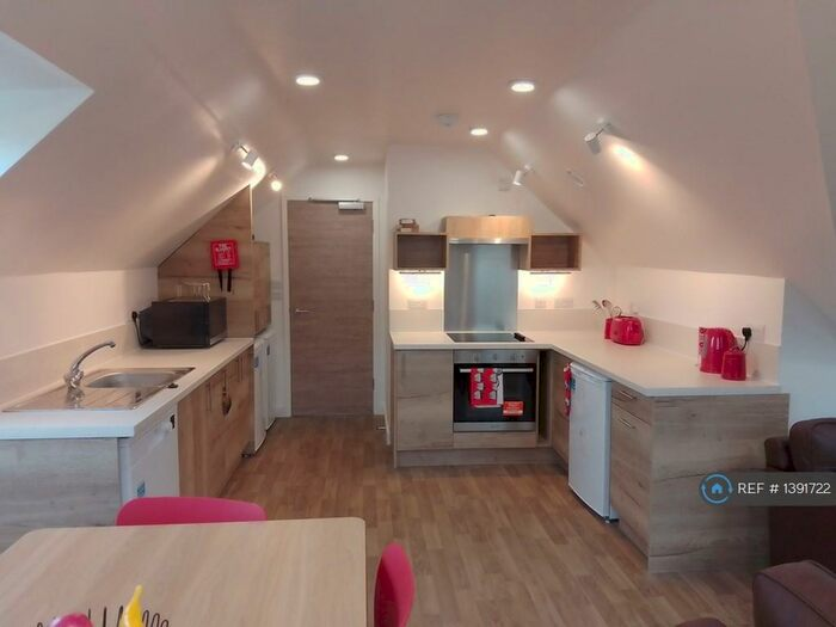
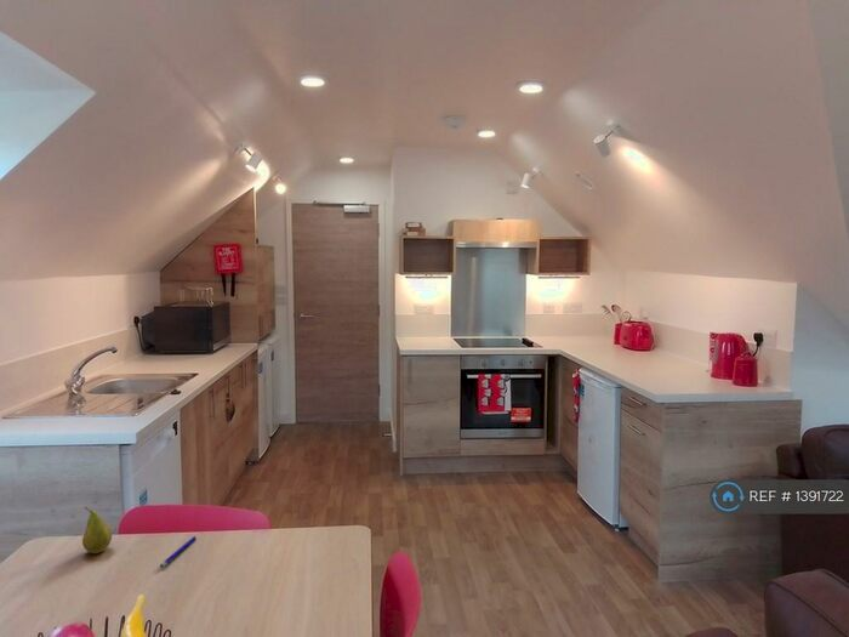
+ pen (178, 551)
+ fruit (96, 528)
